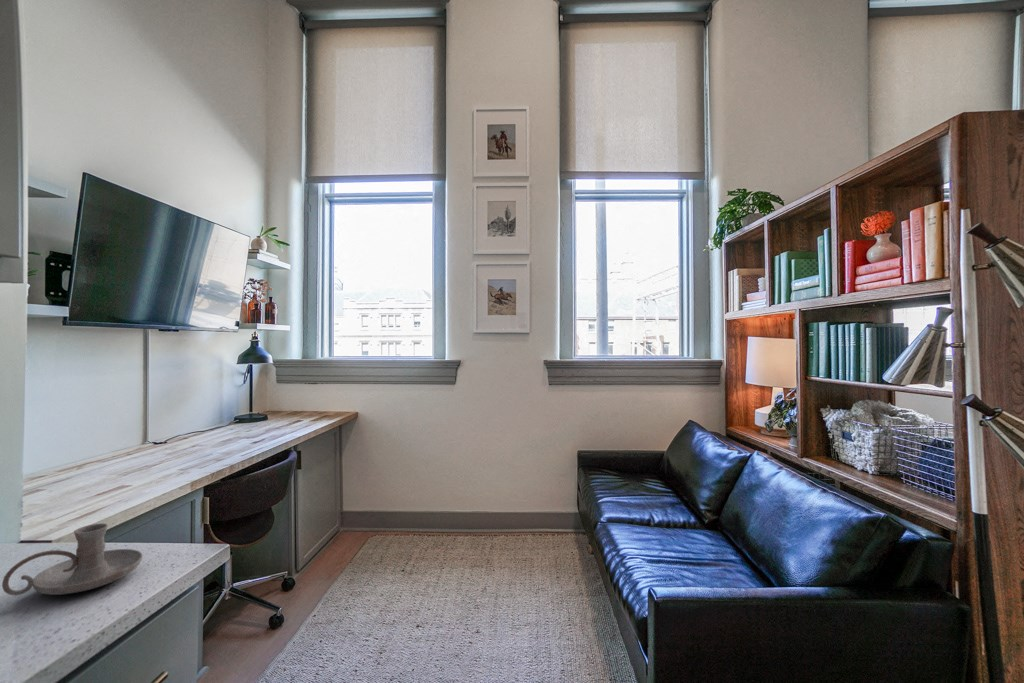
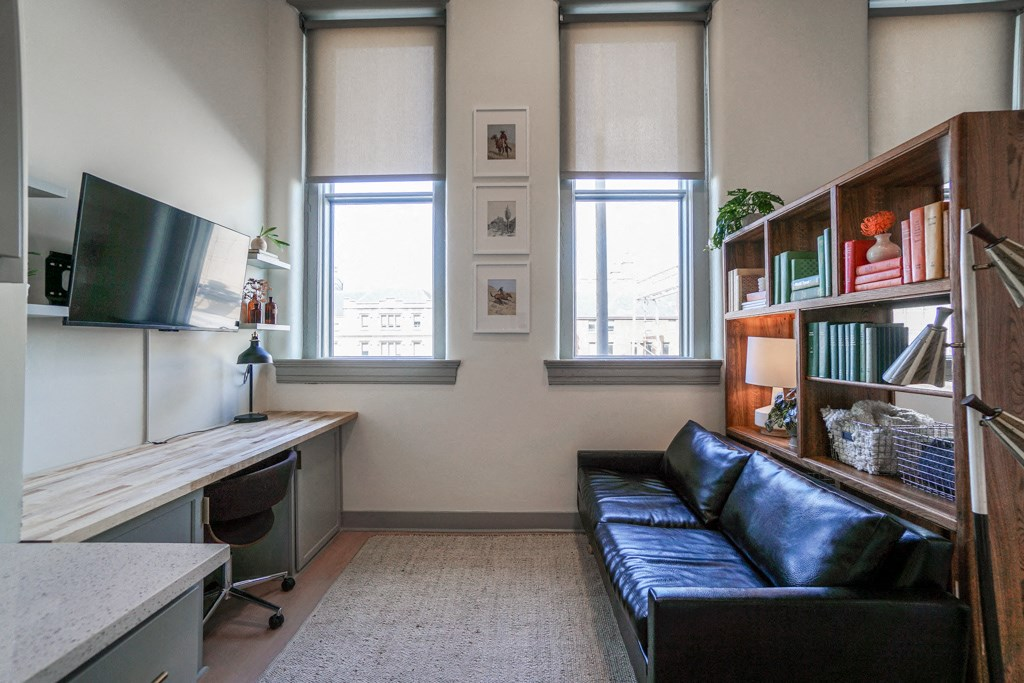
- candle holder (78, 558)
